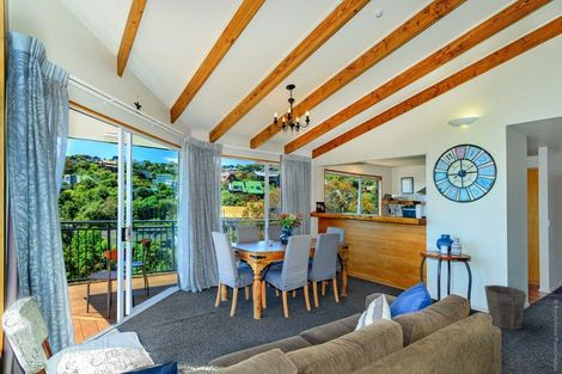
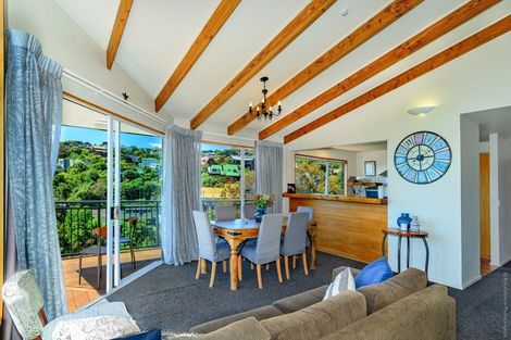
- waste bin (503, 307)
